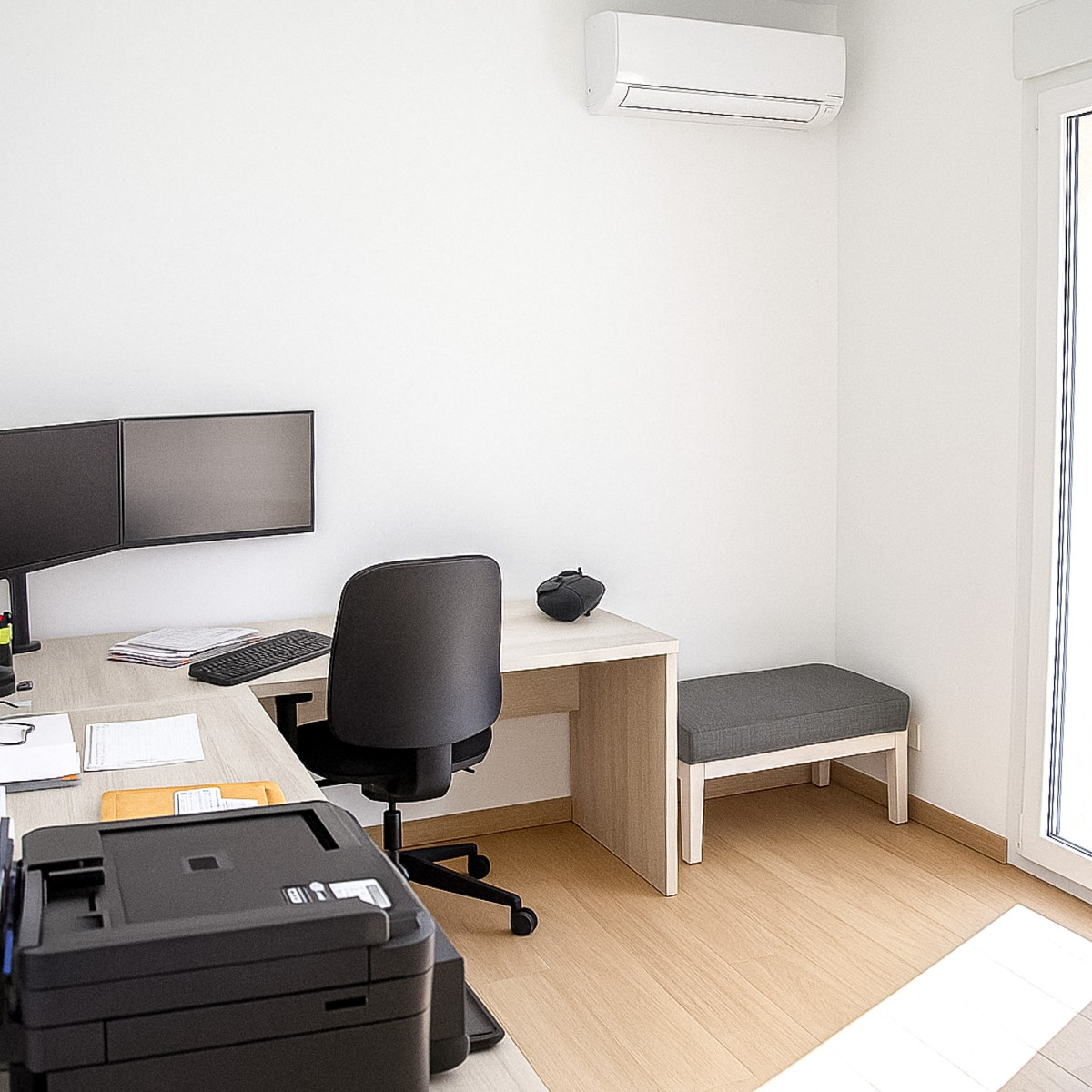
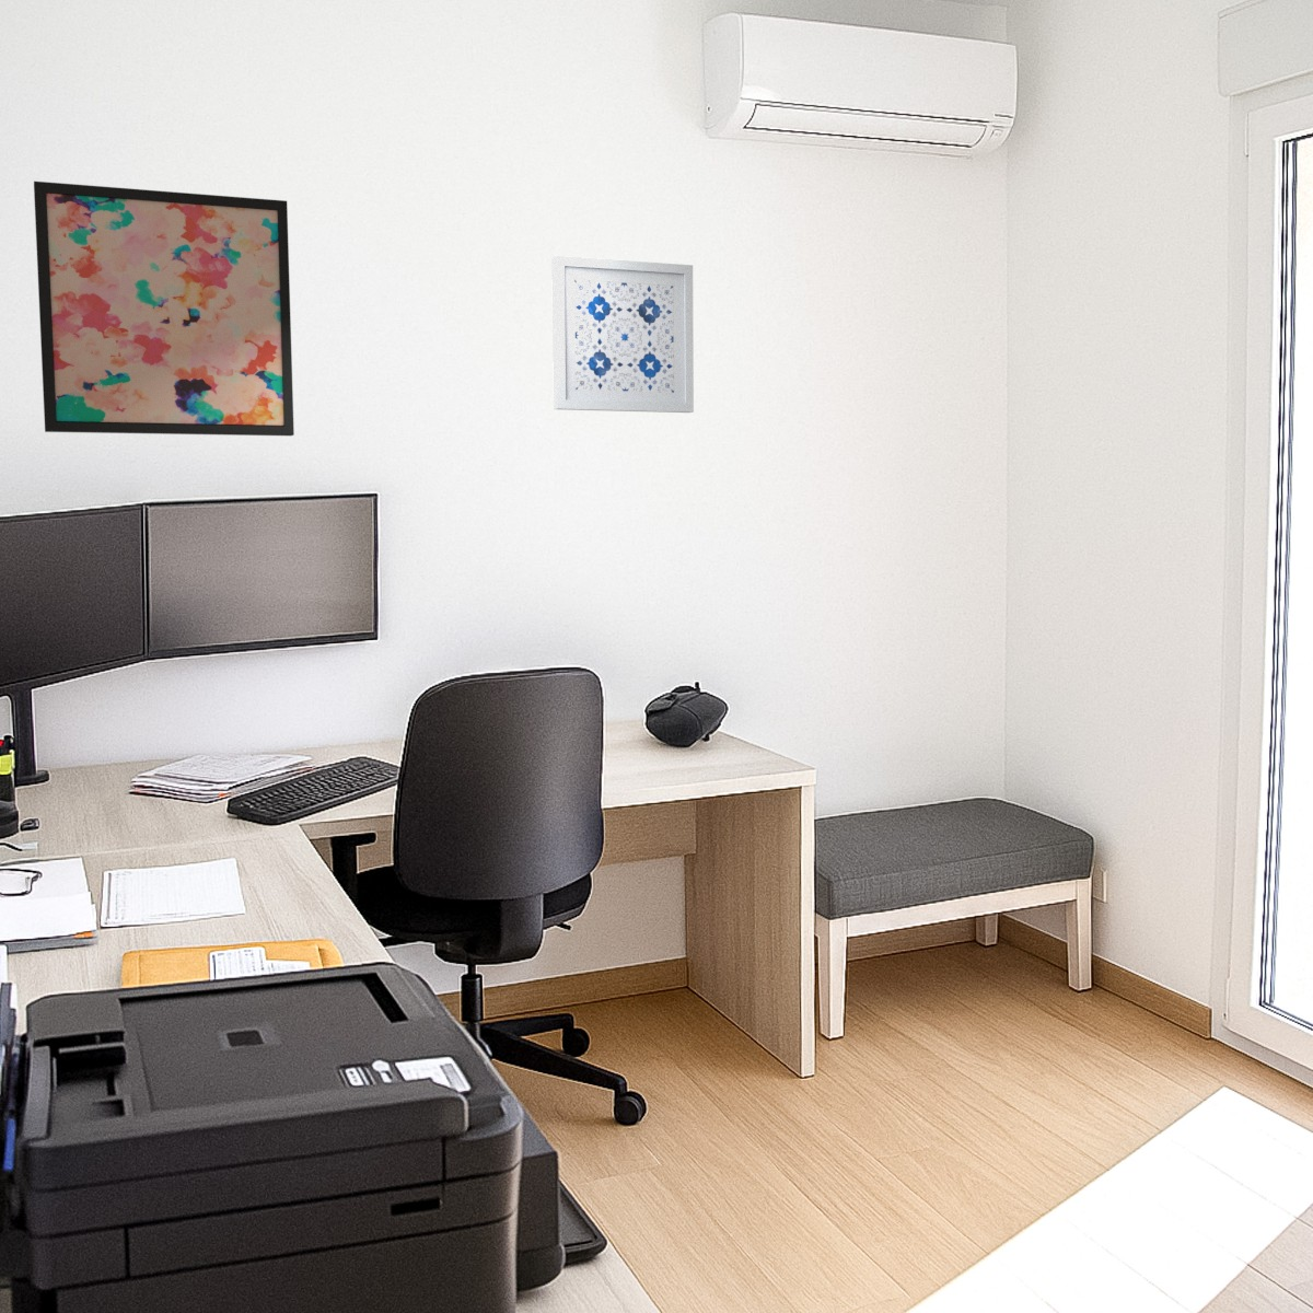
+ wall art (167, 314)
+ wall art (624, 335)
